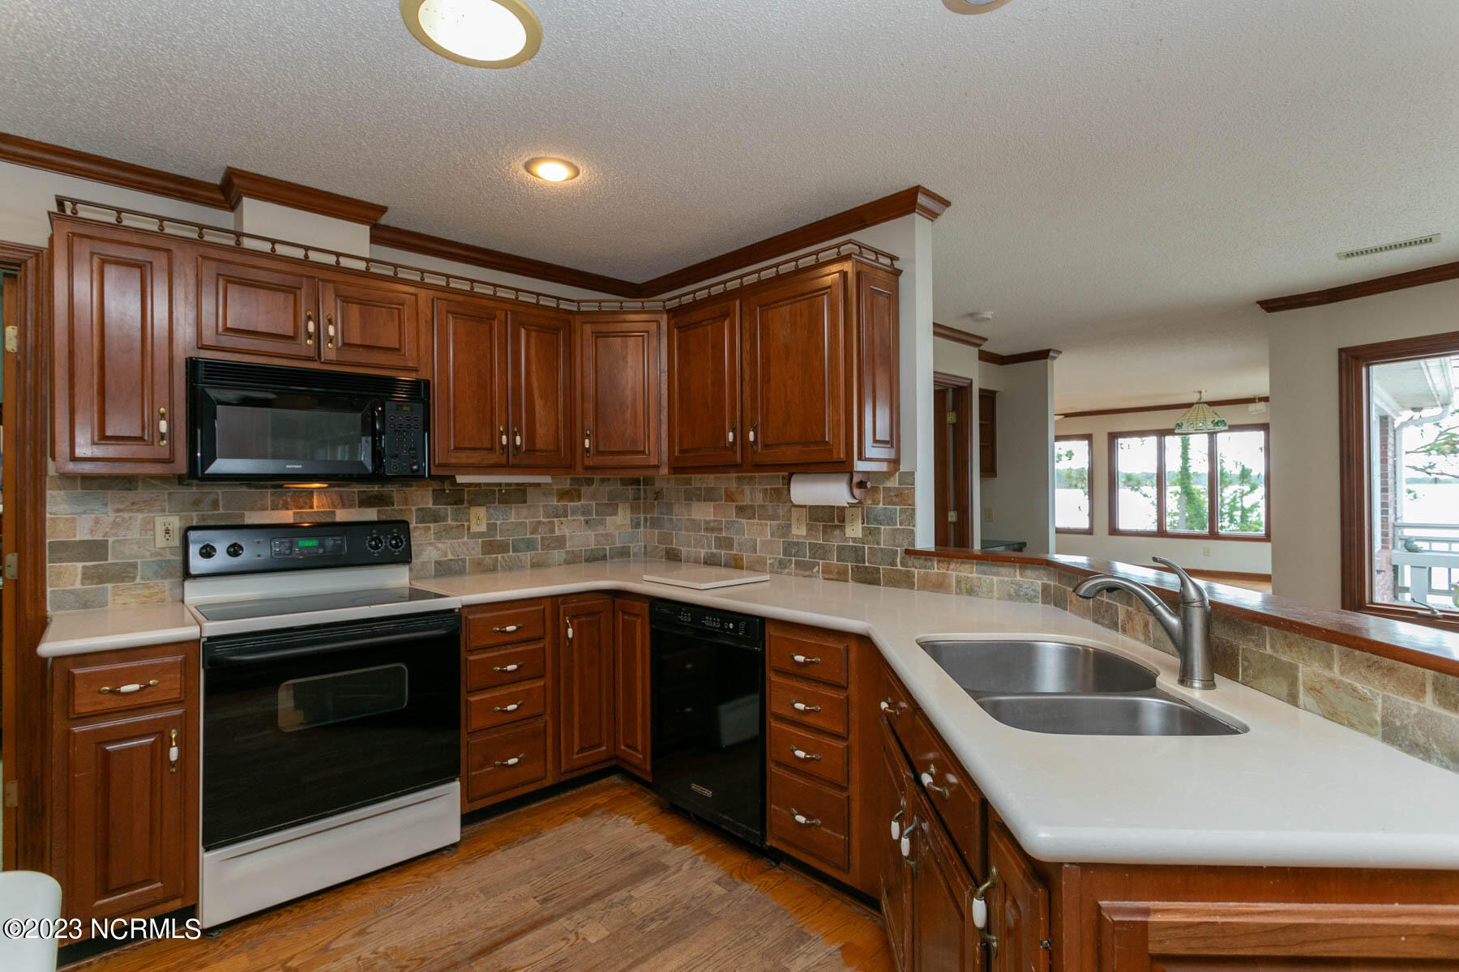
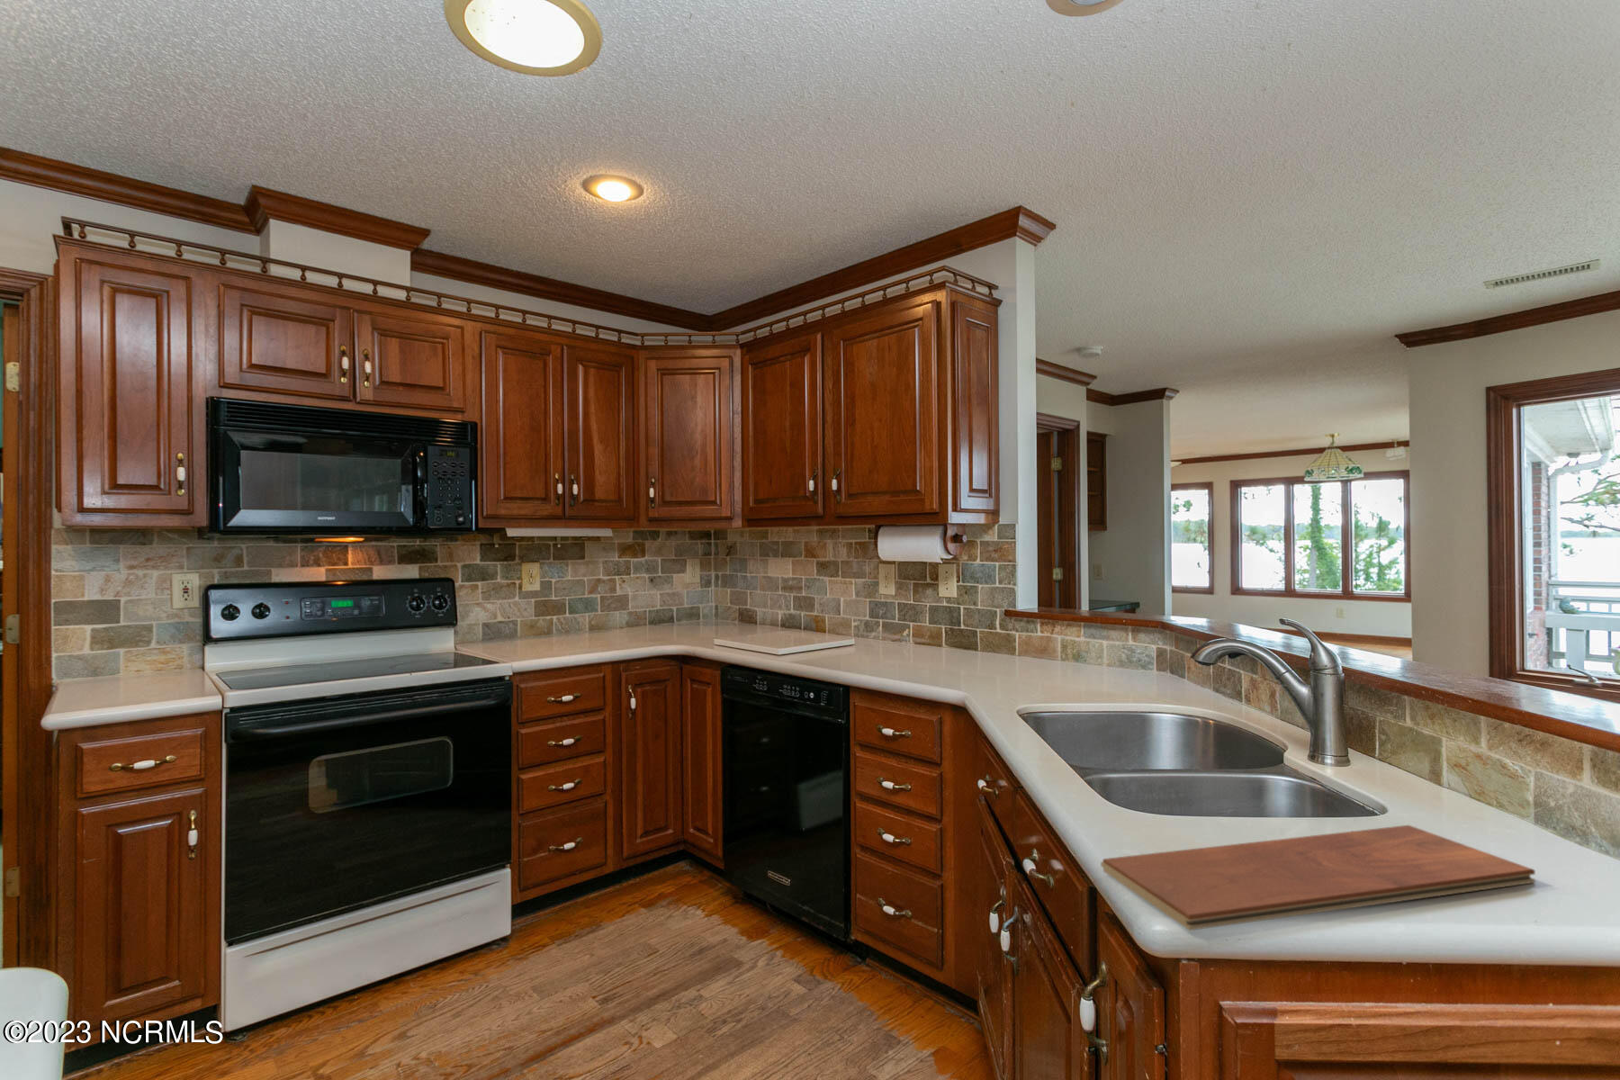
+ chopping board (1313, 869)
